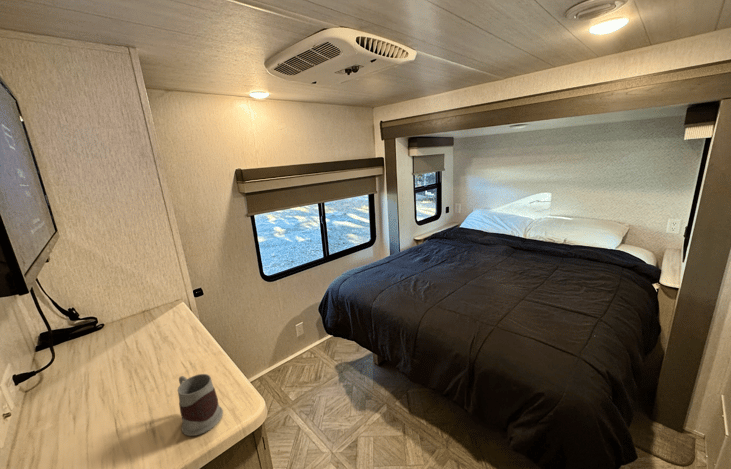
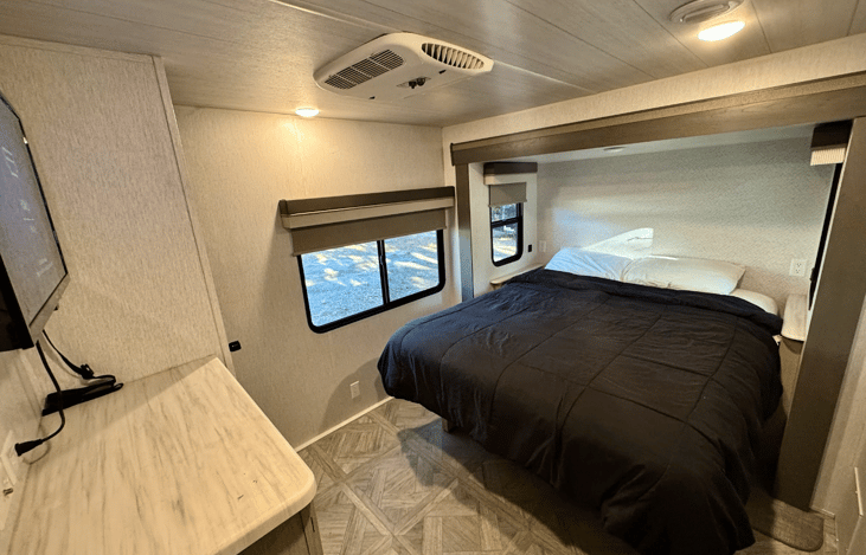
- mug (195, 399)
